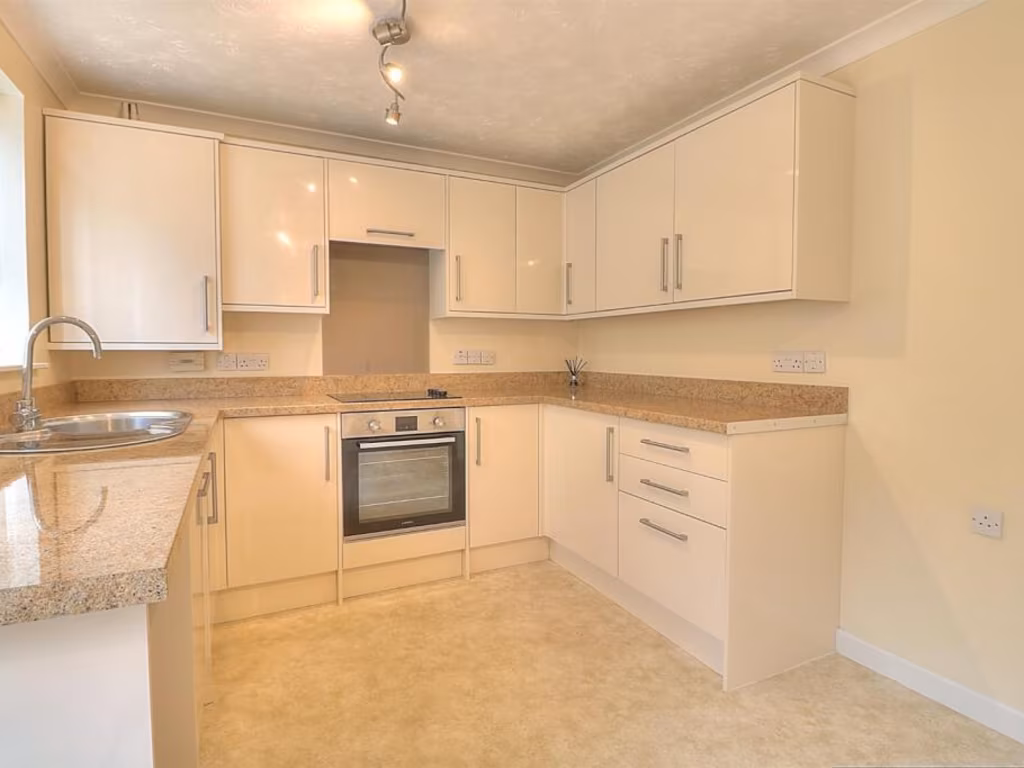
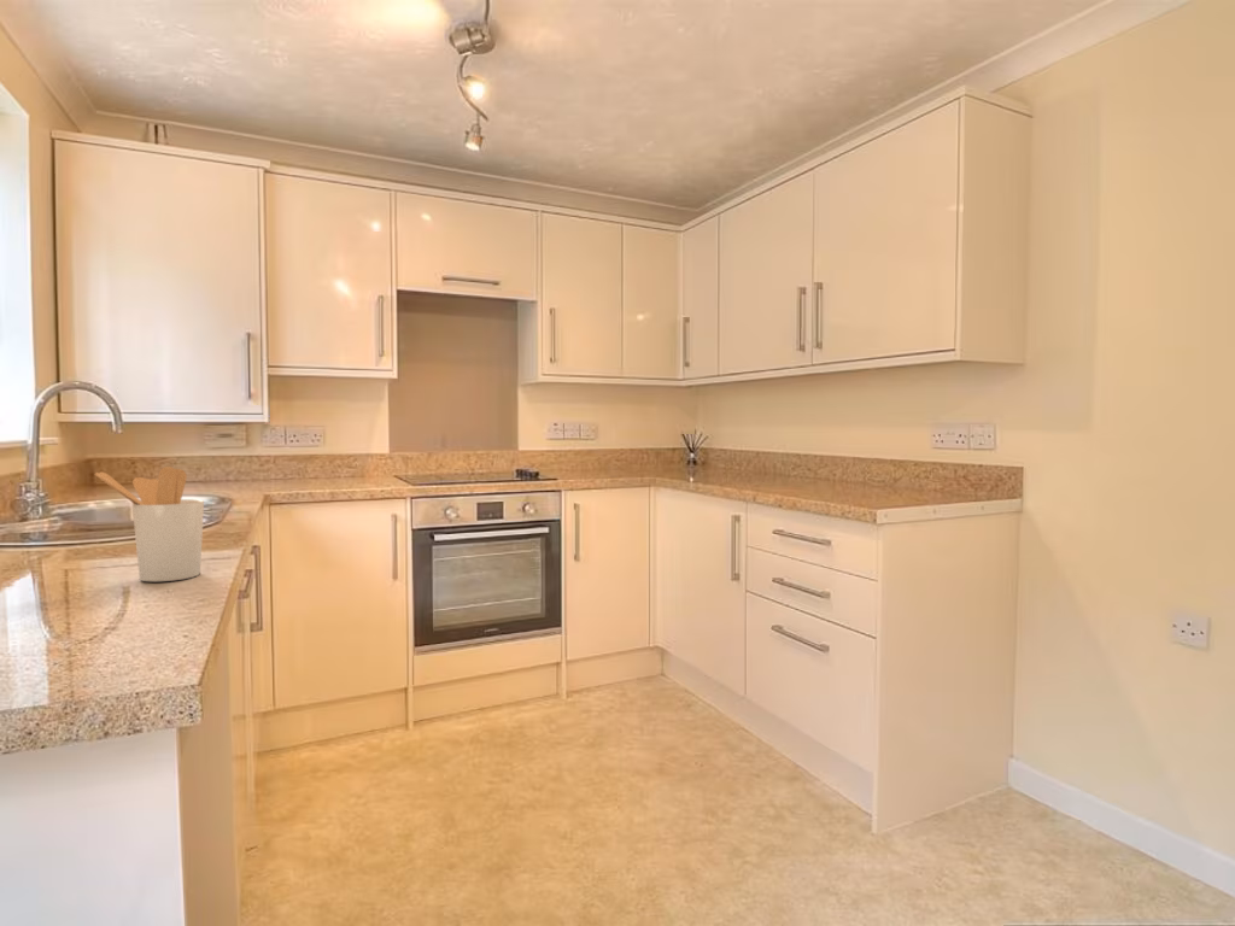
+ utensil holder (150, 522)
